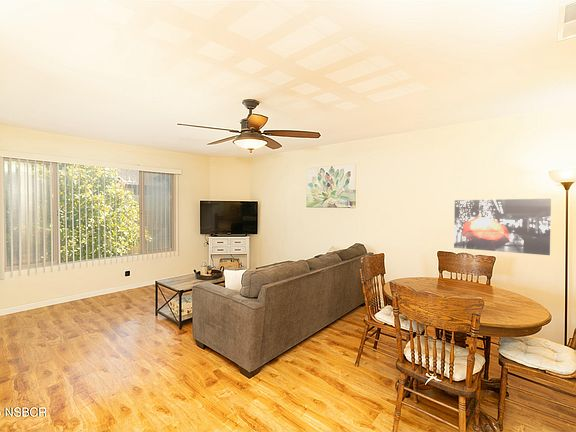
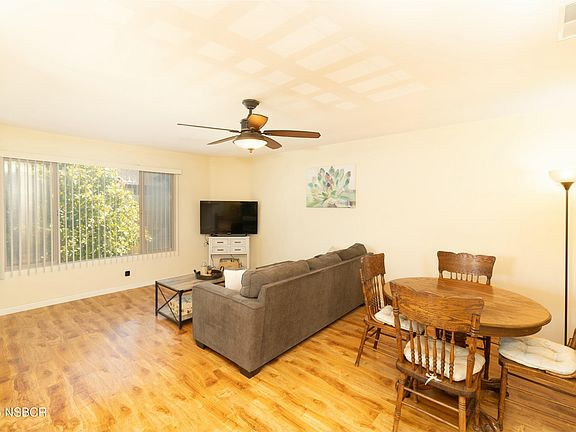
- wall art (498, 225)
